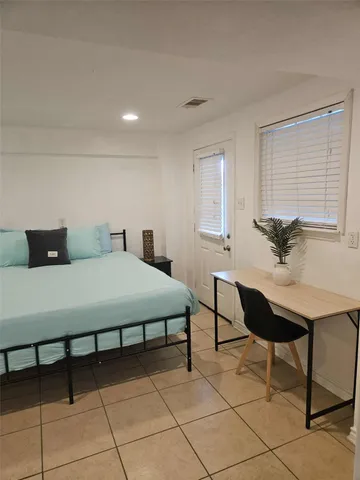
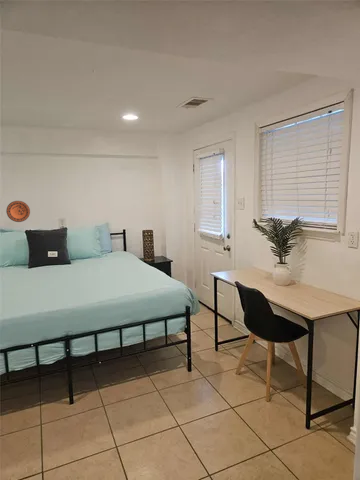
+ decorative plate (18, 211)
